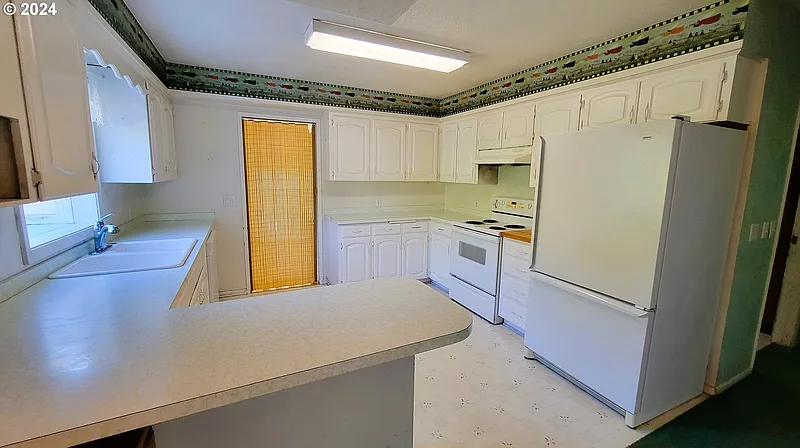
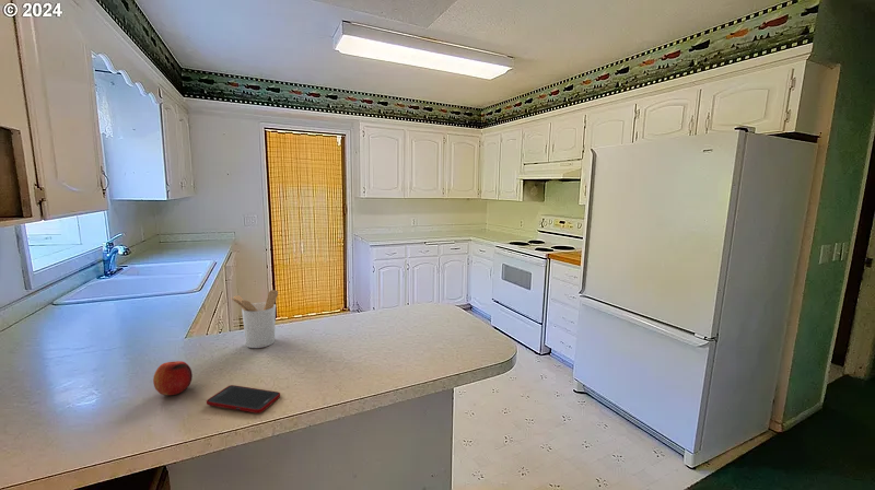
+ fruit (173, 376)
+ utensil holder (254, 318)
+ cell phone (244, 398)
